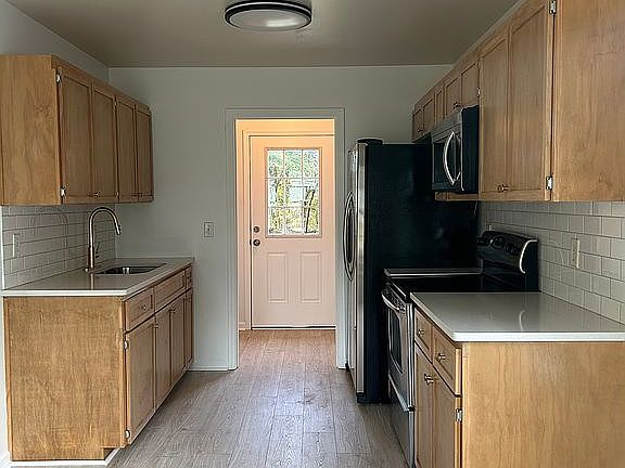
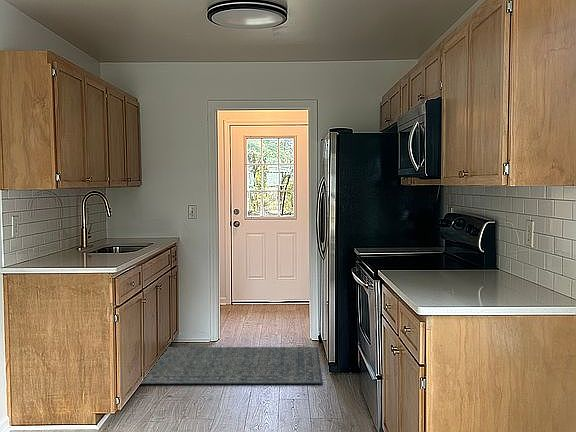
+ rug (203, 359)
